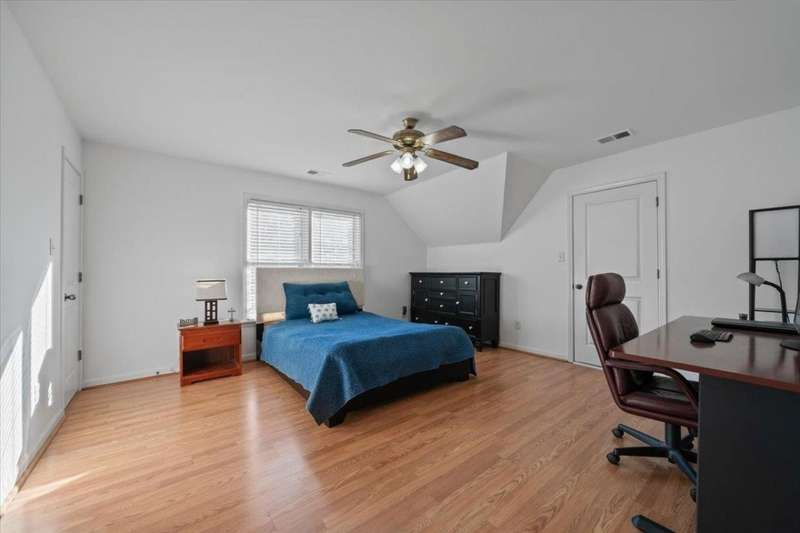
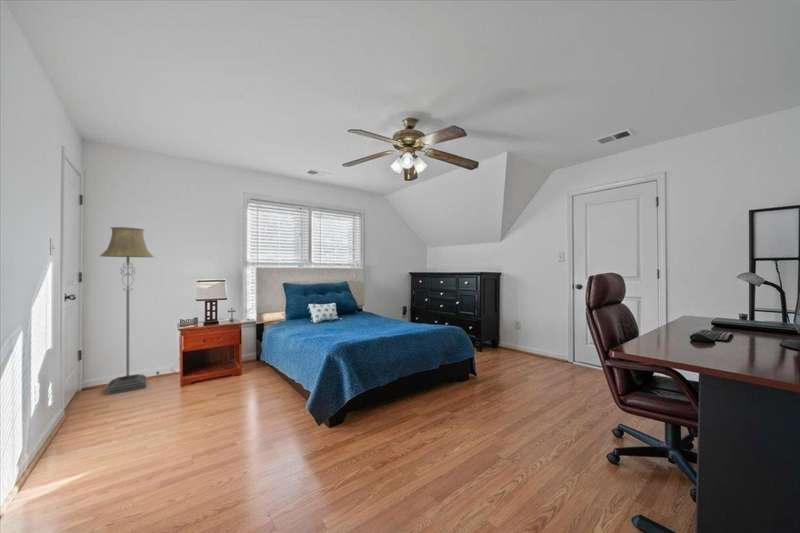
+ floor lamp (127, 307)
